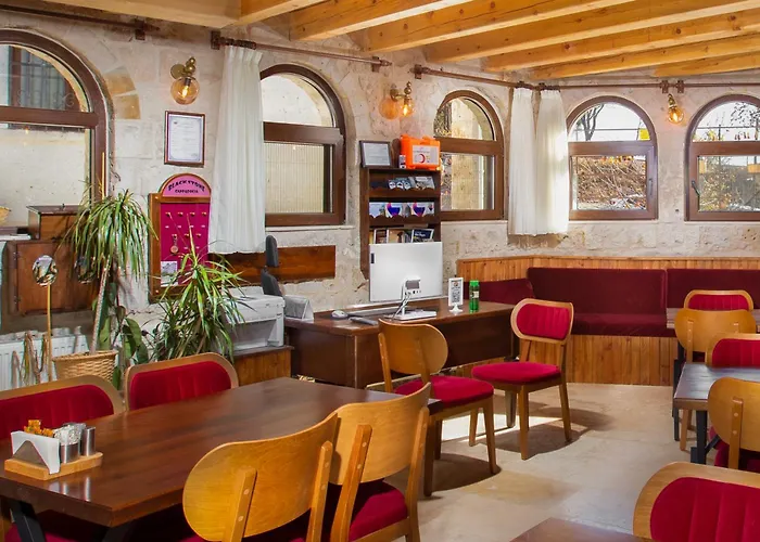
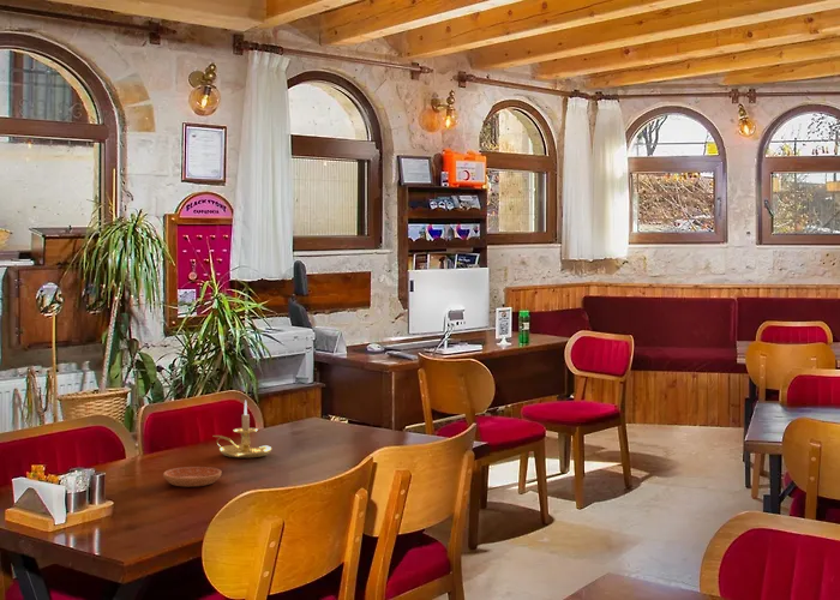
+ saucer (192, 476)
+ candle holder (242, 426)
